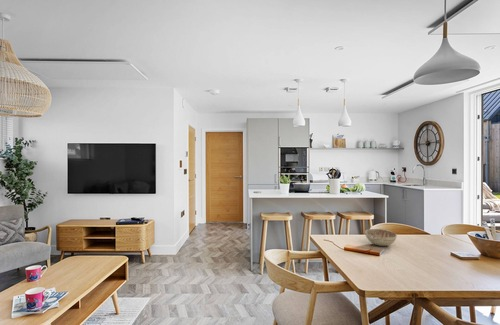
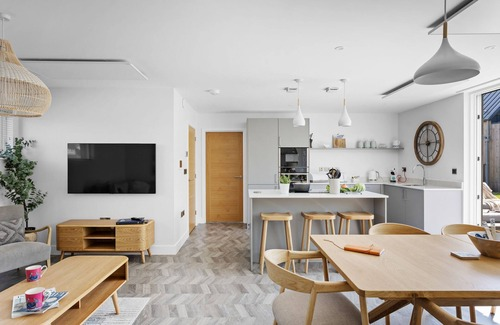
- decorative bowl (380, 238)
